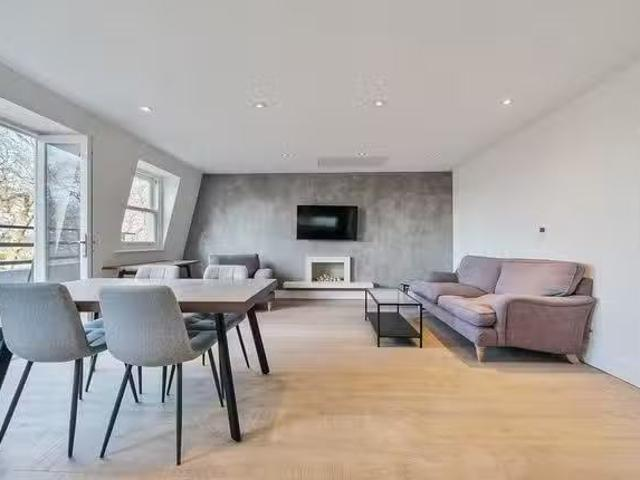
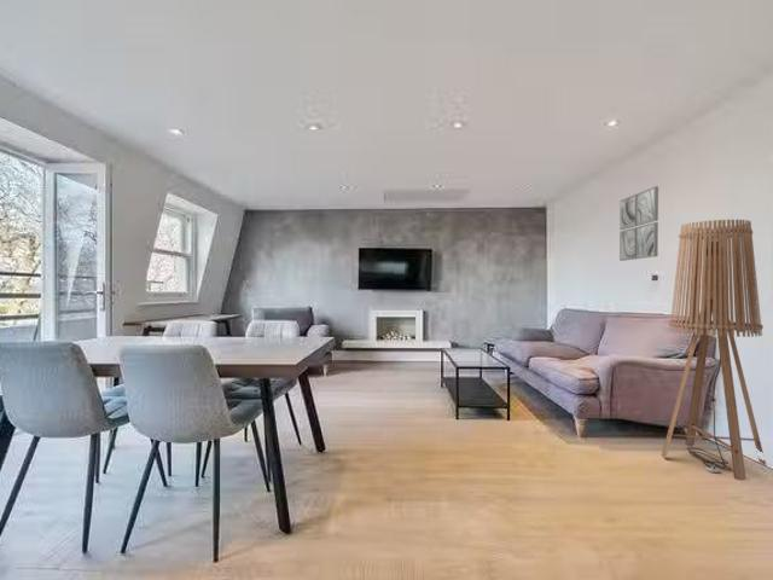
+ floor lamp (708, 340)
+ wall art (637, 225)
